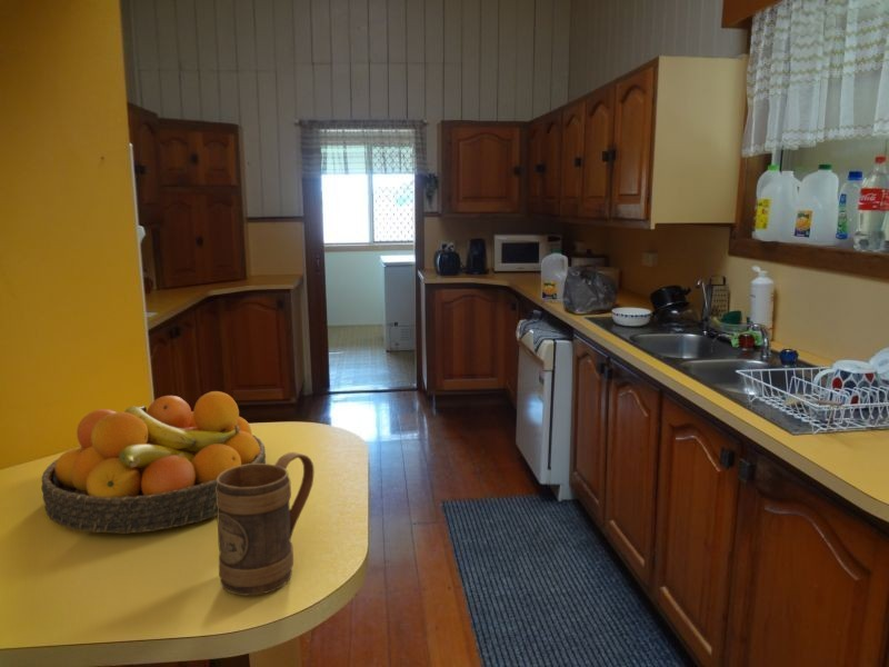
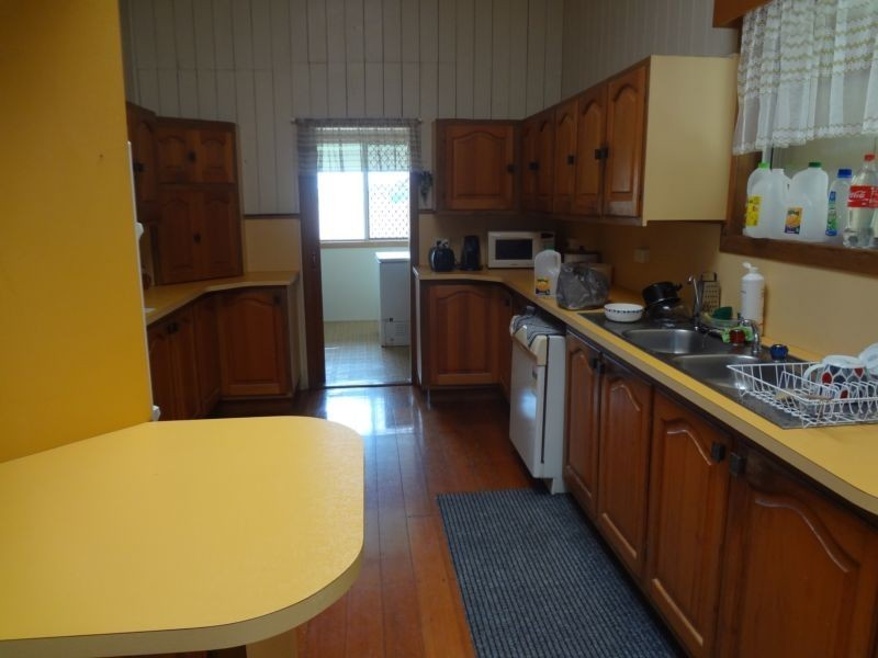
- fruit bowl (159, 444)
- mug (270, 517)
